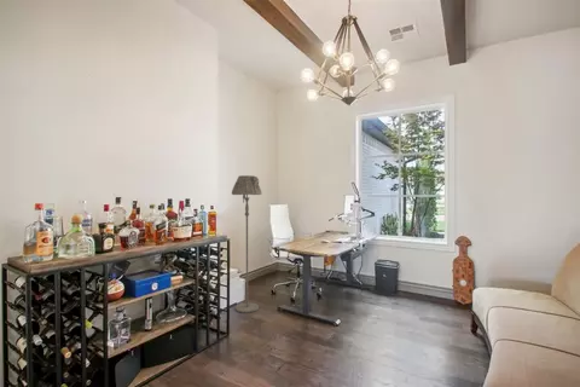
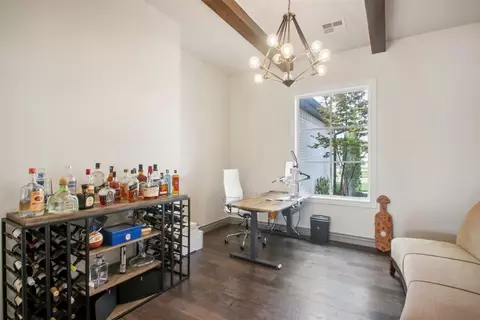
- floor lamp (246, 242)
